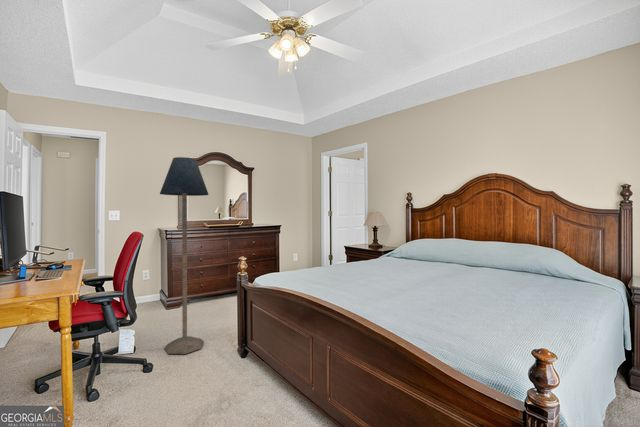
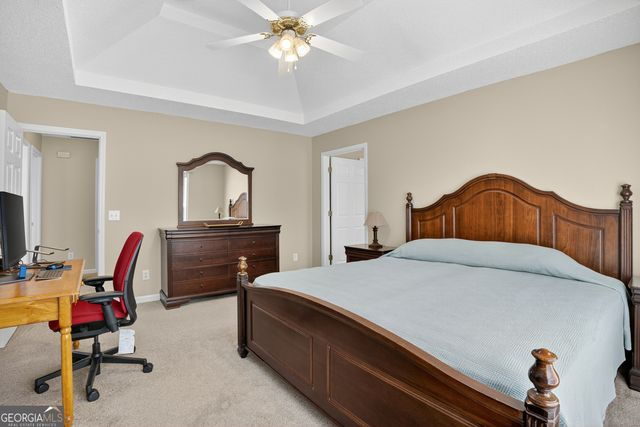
- floor lamp (184, 252)
